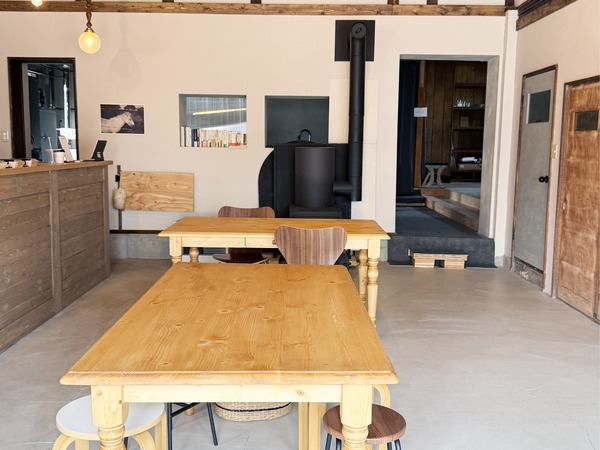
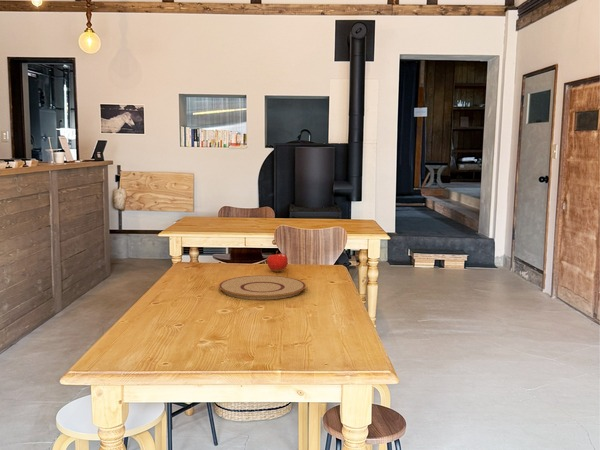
+ plate (262, 287)
+ fruit (277, 261)
